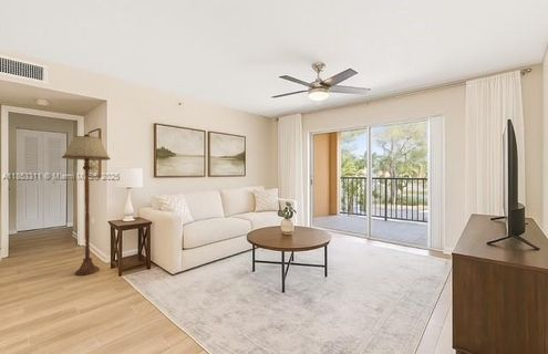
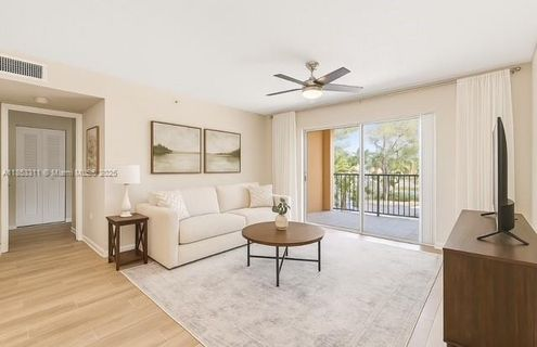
- floor lamp (86, 202)
